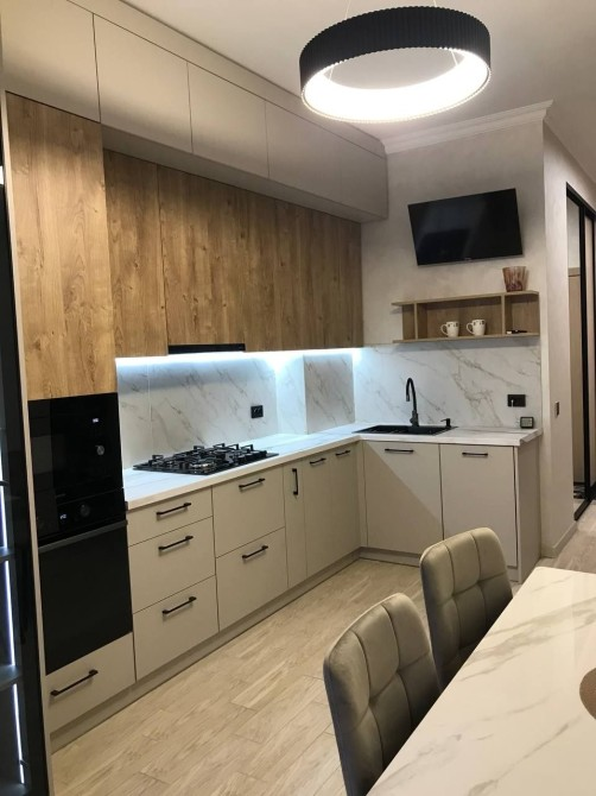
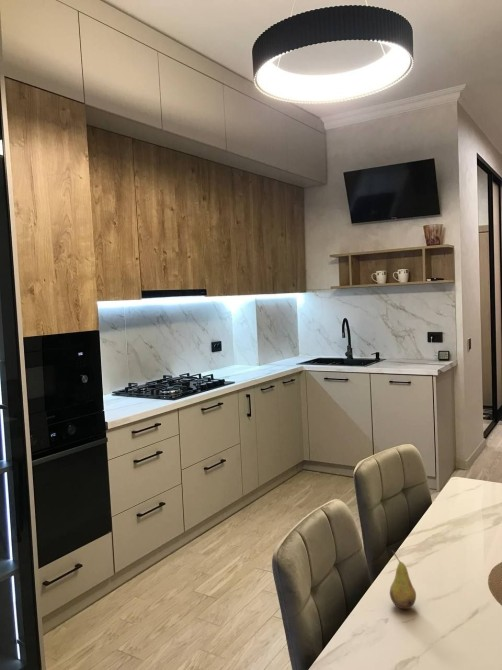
+ fruit (402, 580)
